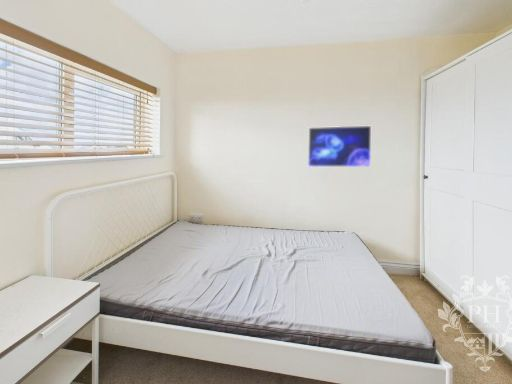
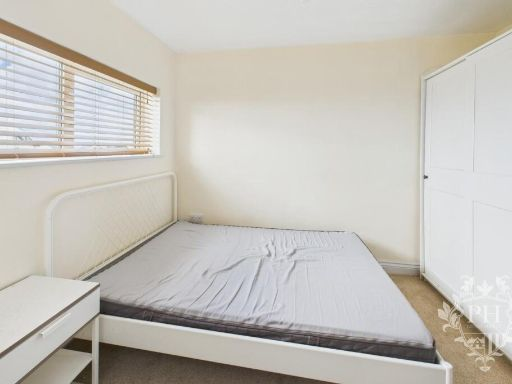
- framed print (338, 146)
